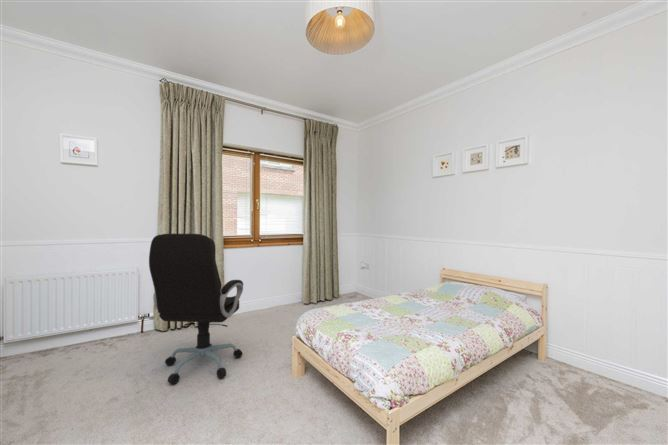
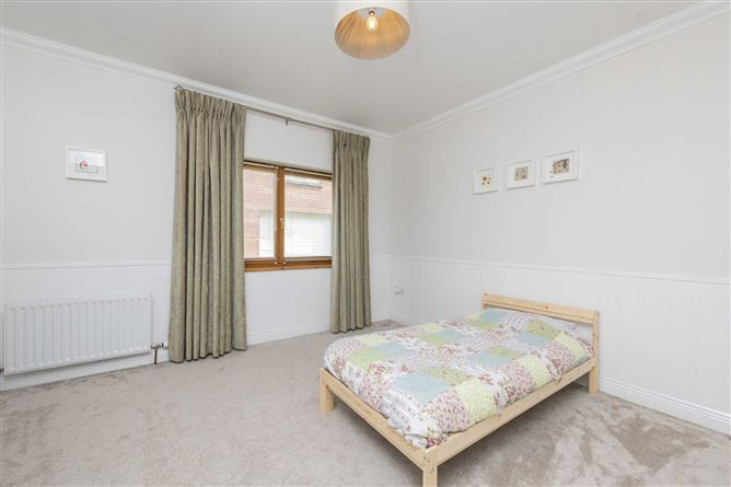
- office chair (200, 299)
